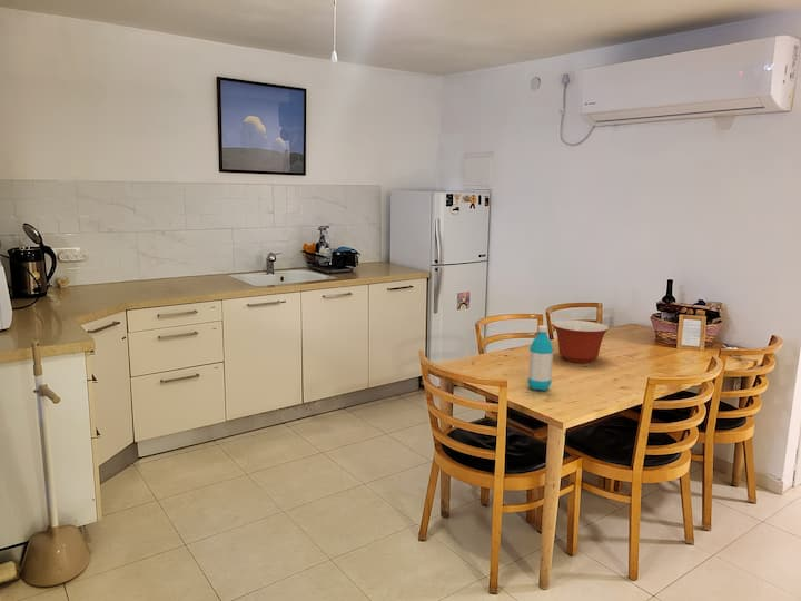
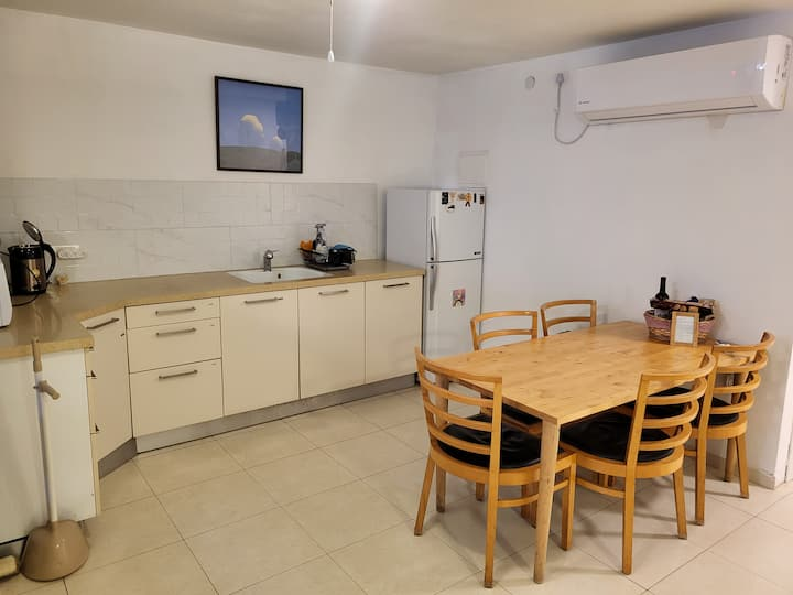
- water bottle (541, 357)
- mixing bowl (578, 342)
